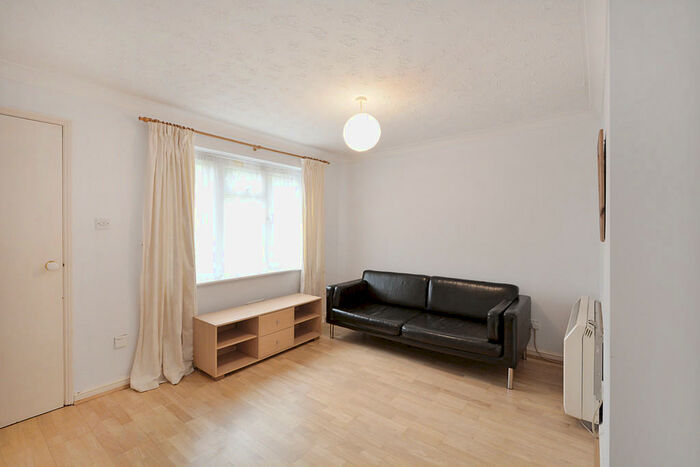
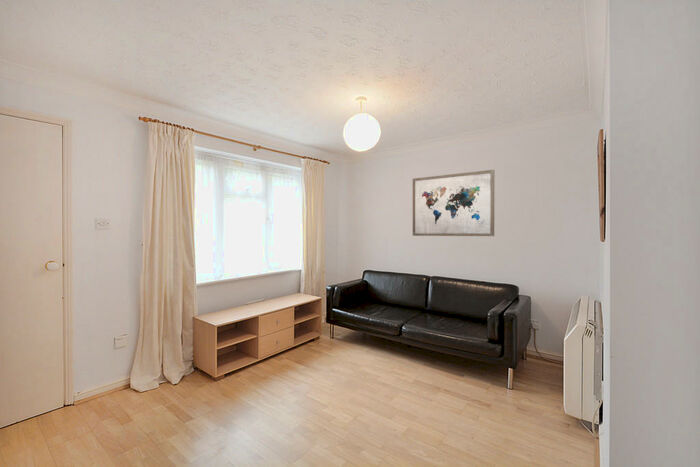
+ wall art (450, 205)
